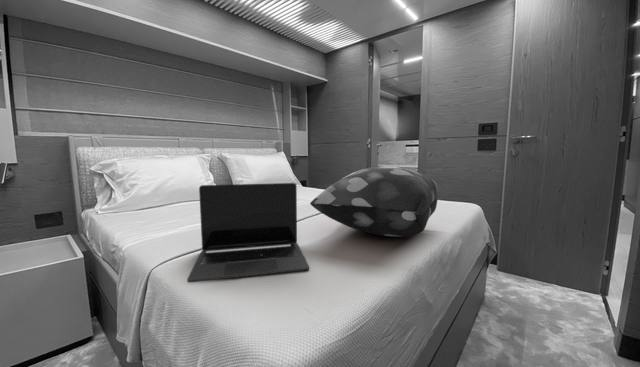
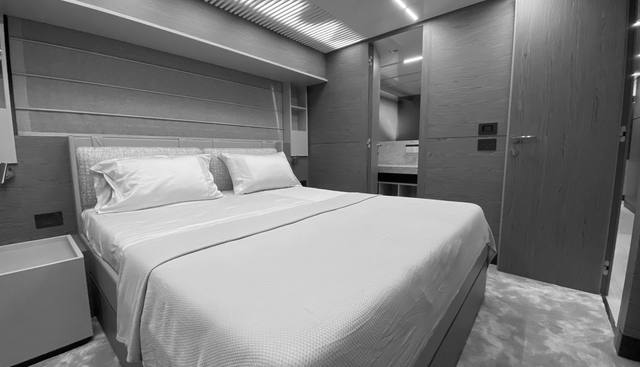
- laptop (250, 225)
- decorative pillow (380, 198)
